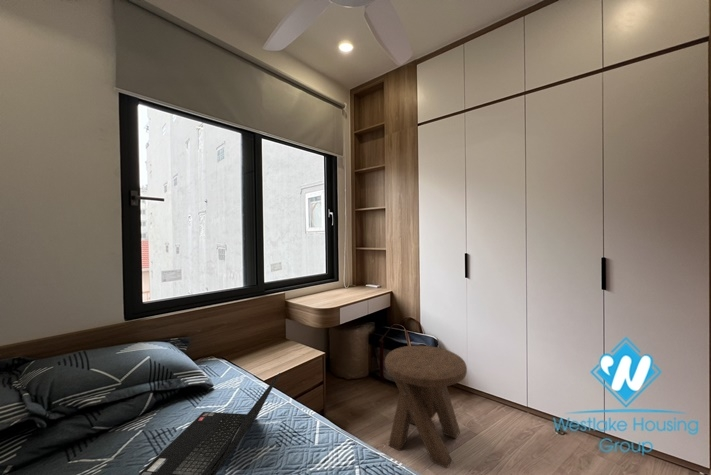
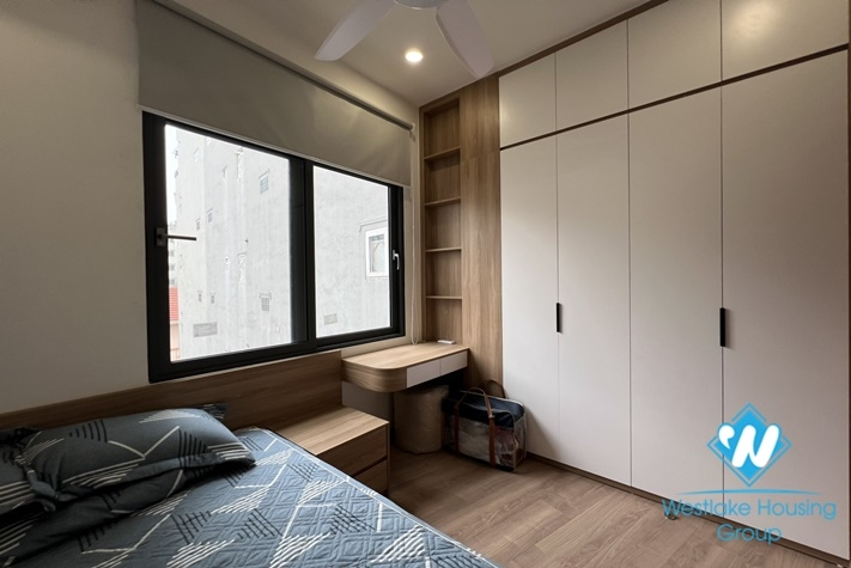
- music stool (425, 399)
- laptop computer (219, 418)
